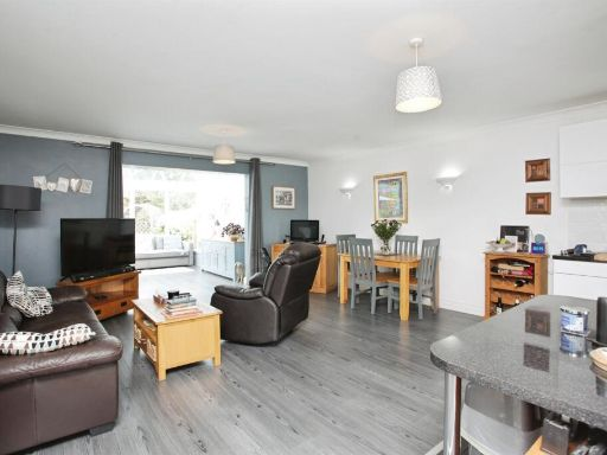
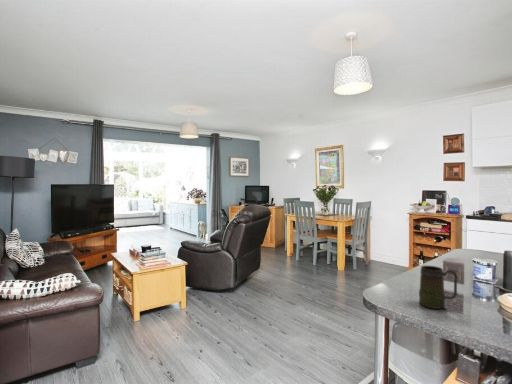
+ mug (437, 286)
